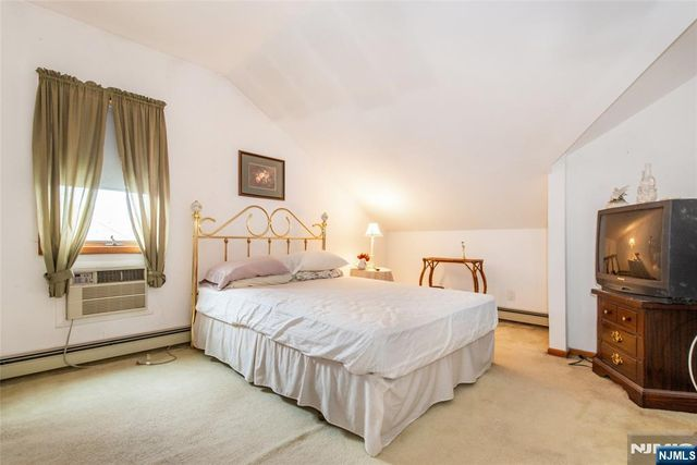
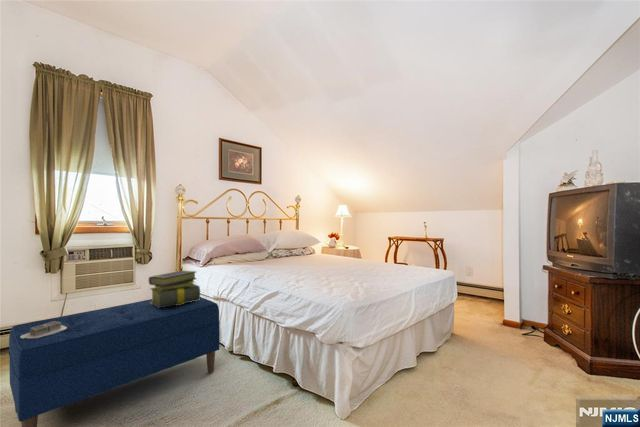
+ stack of books (173, 288)
+ bench (126, 351)
+ decorative box (44, 328)
